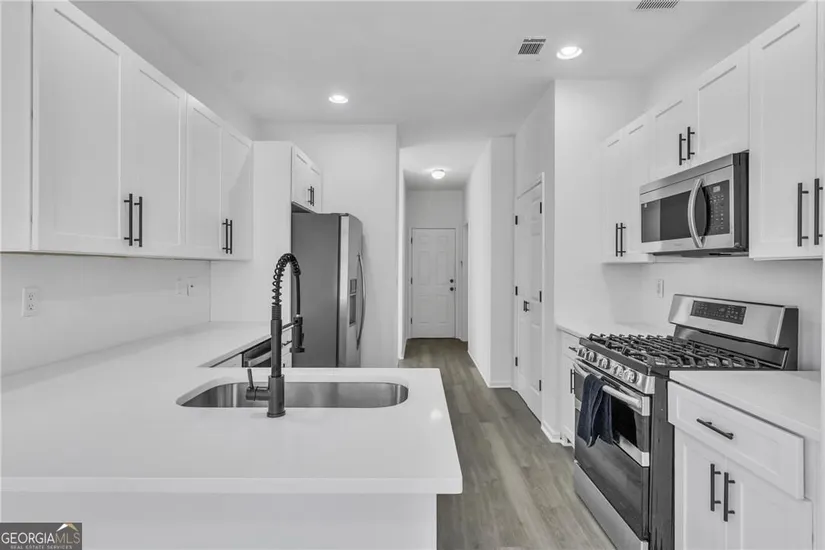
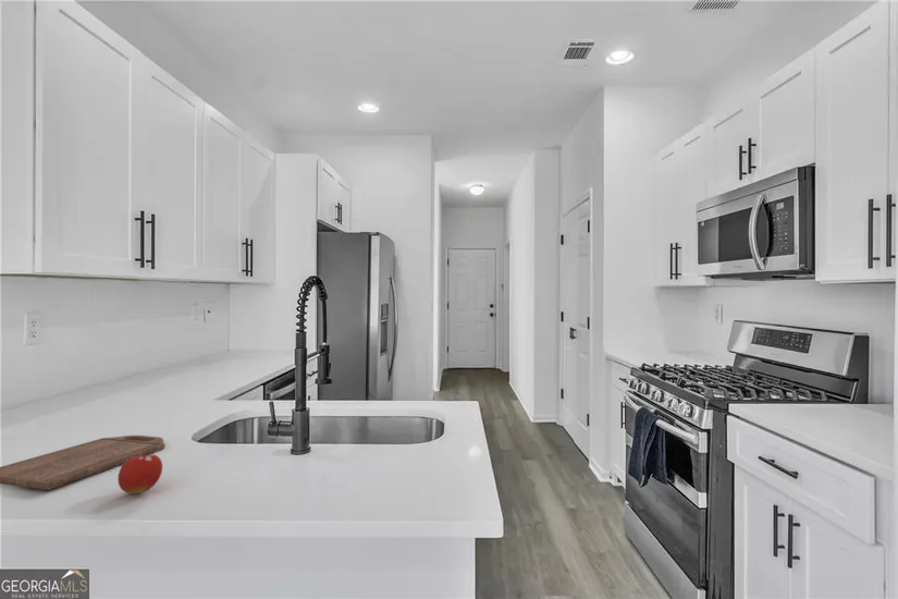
+ cutting board (88, 456)
+ fruit (139, 472)
